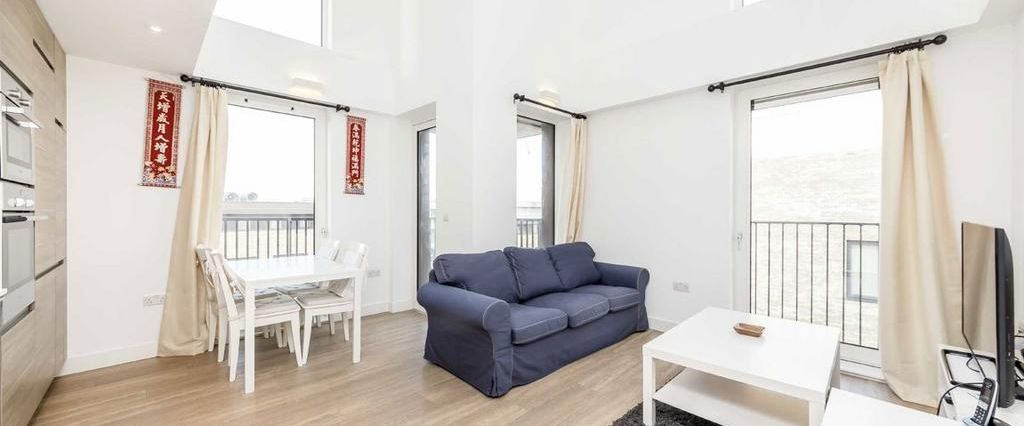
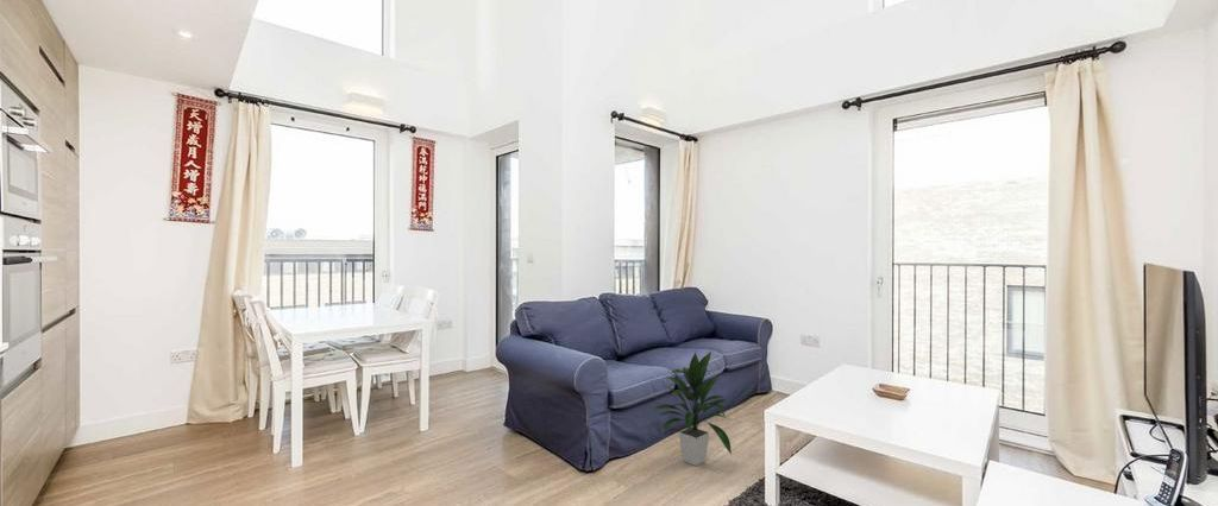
+ indoor plant (695, 407)
